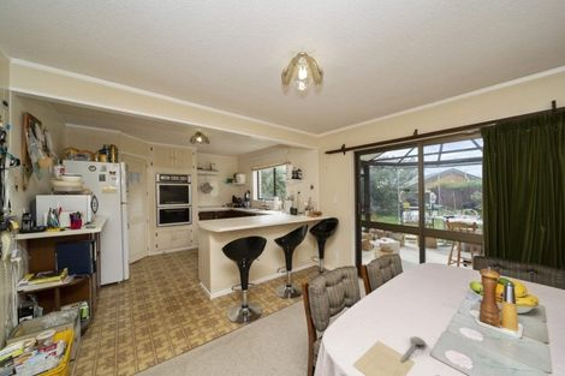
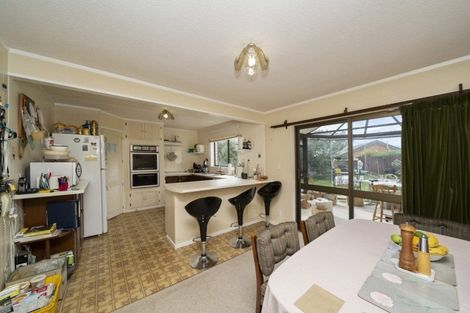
- spoon (411, 346)
